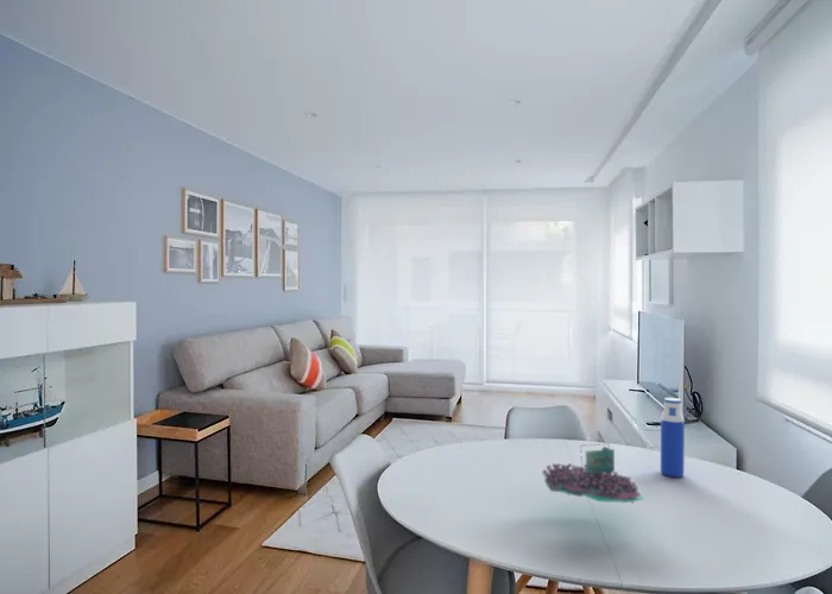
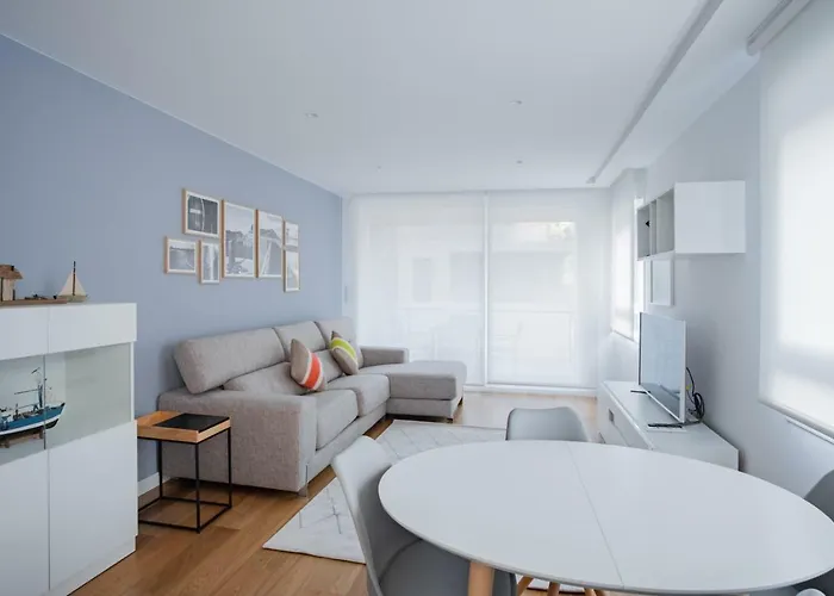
- water bottle (672, 436)
- succulent planter (587, 476)
